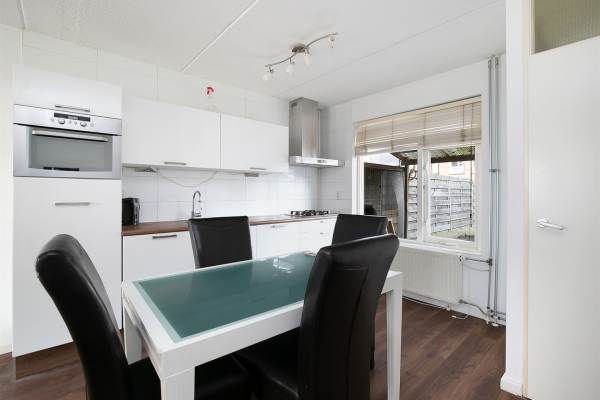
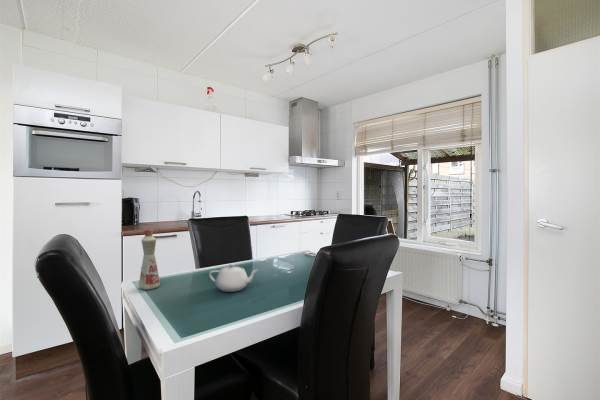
+ teapot (233, 276)
+ bottle (149, 257)
